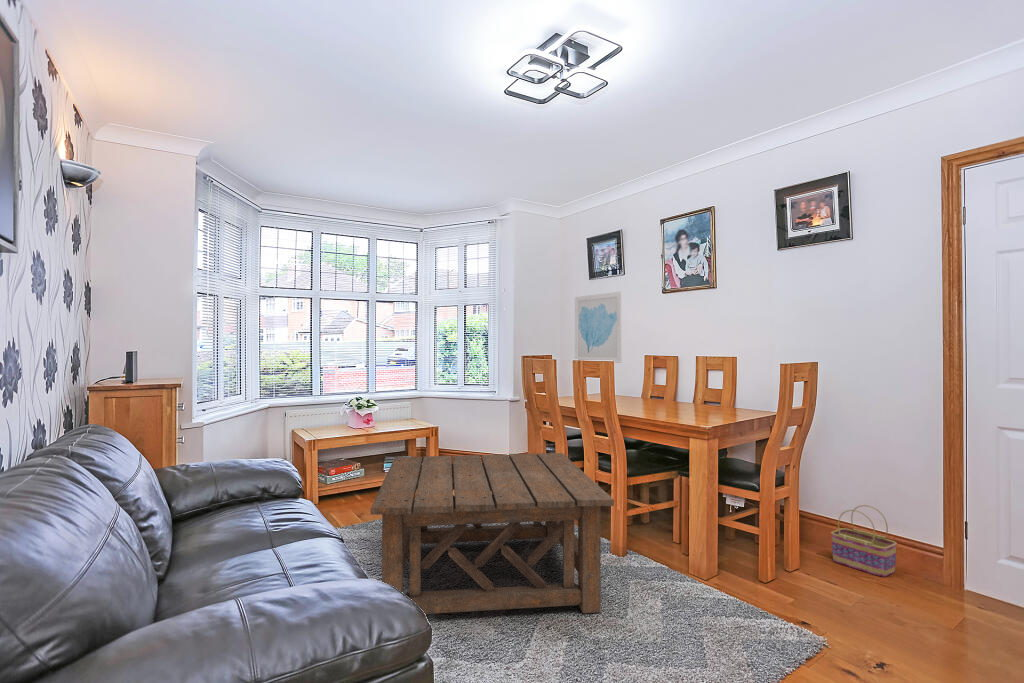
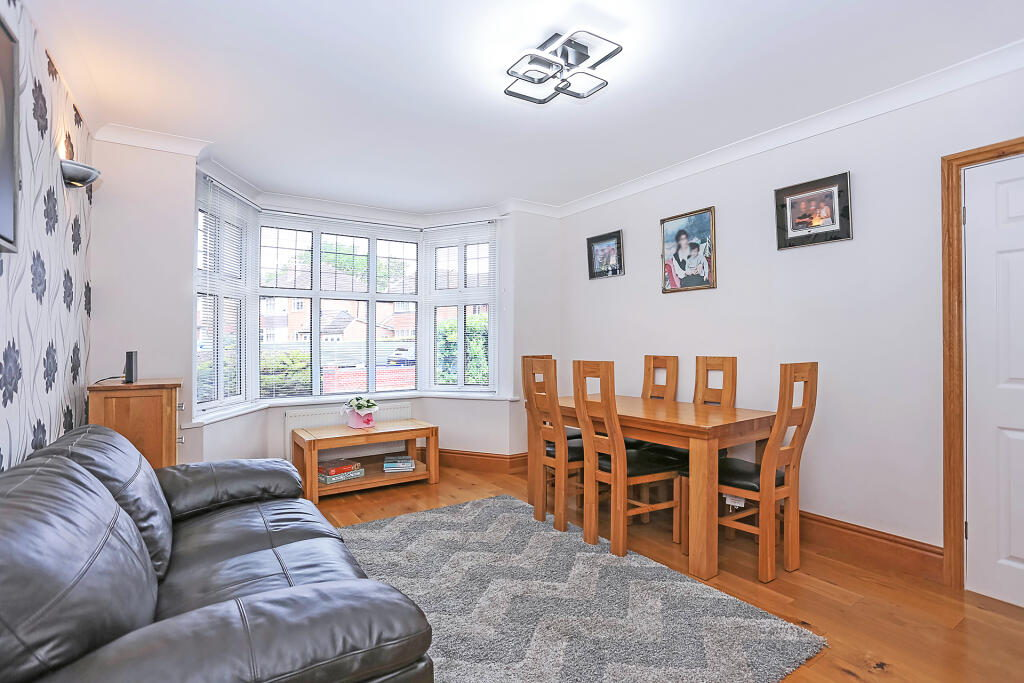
- basket (862, 537)
- wall art (597, 328)
- coffee table (486, 523)
